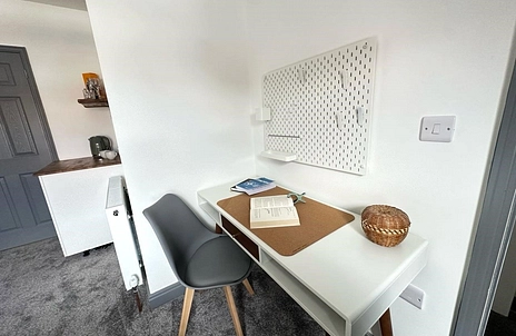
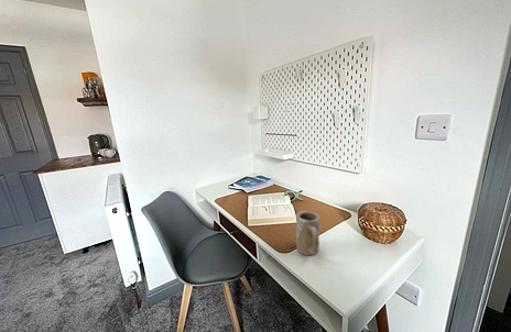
+ mug (311, 234)
